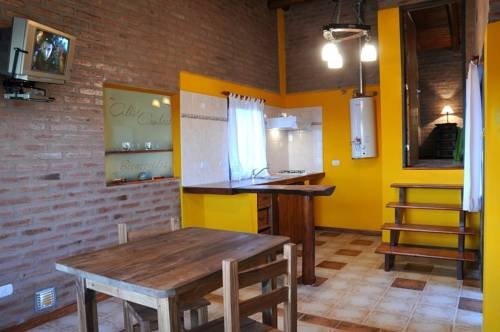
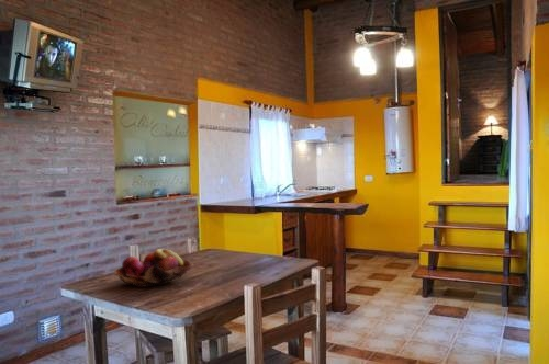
+ fruit basket (156, 265)
